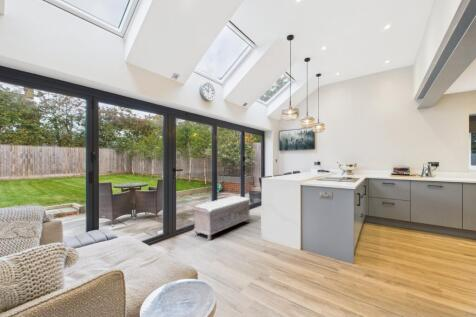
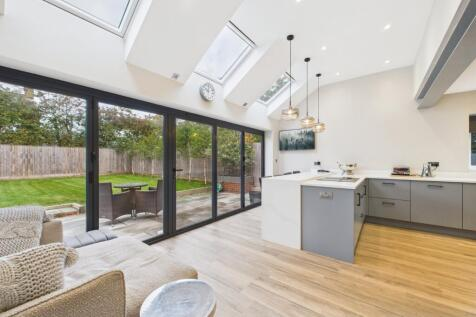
- bench (224, 214)
